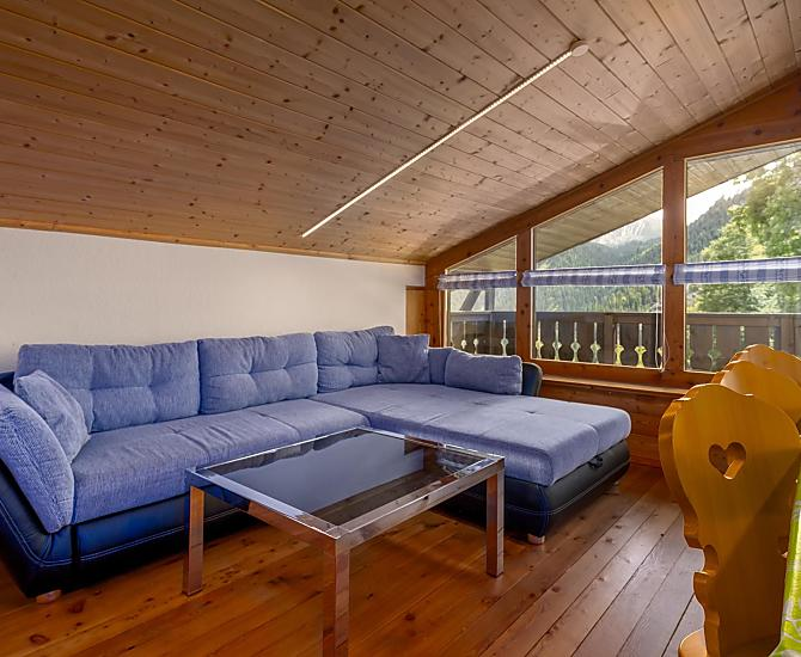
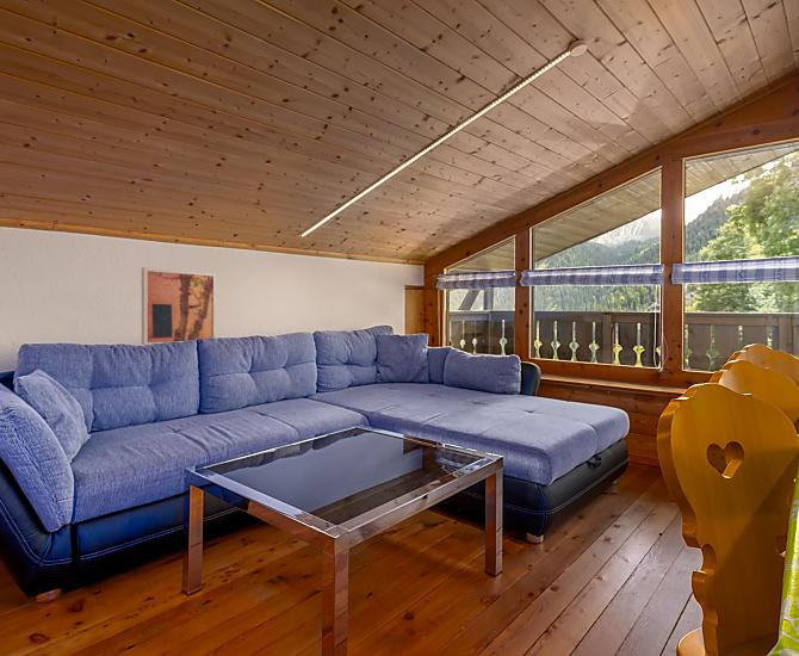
+ wall art (180, 308)
